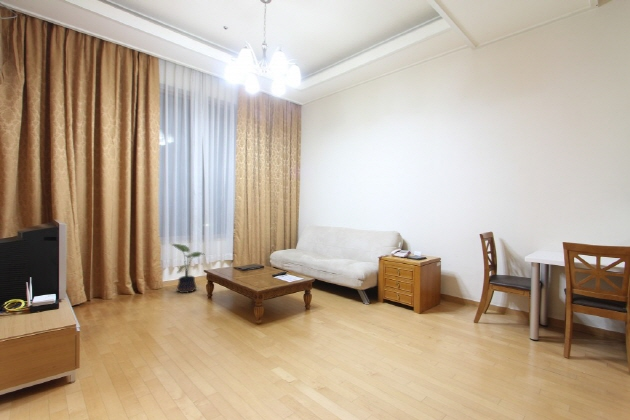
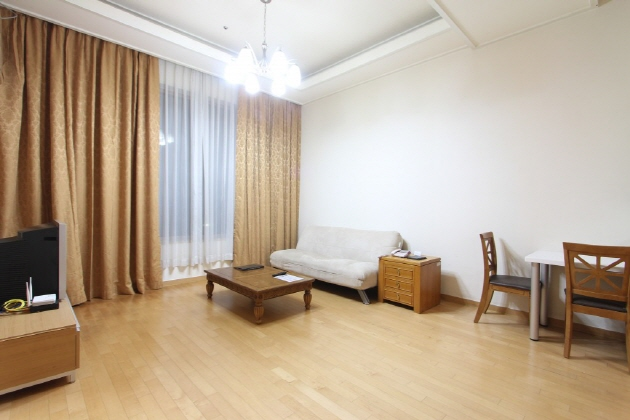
- potted plant (188, 267)
